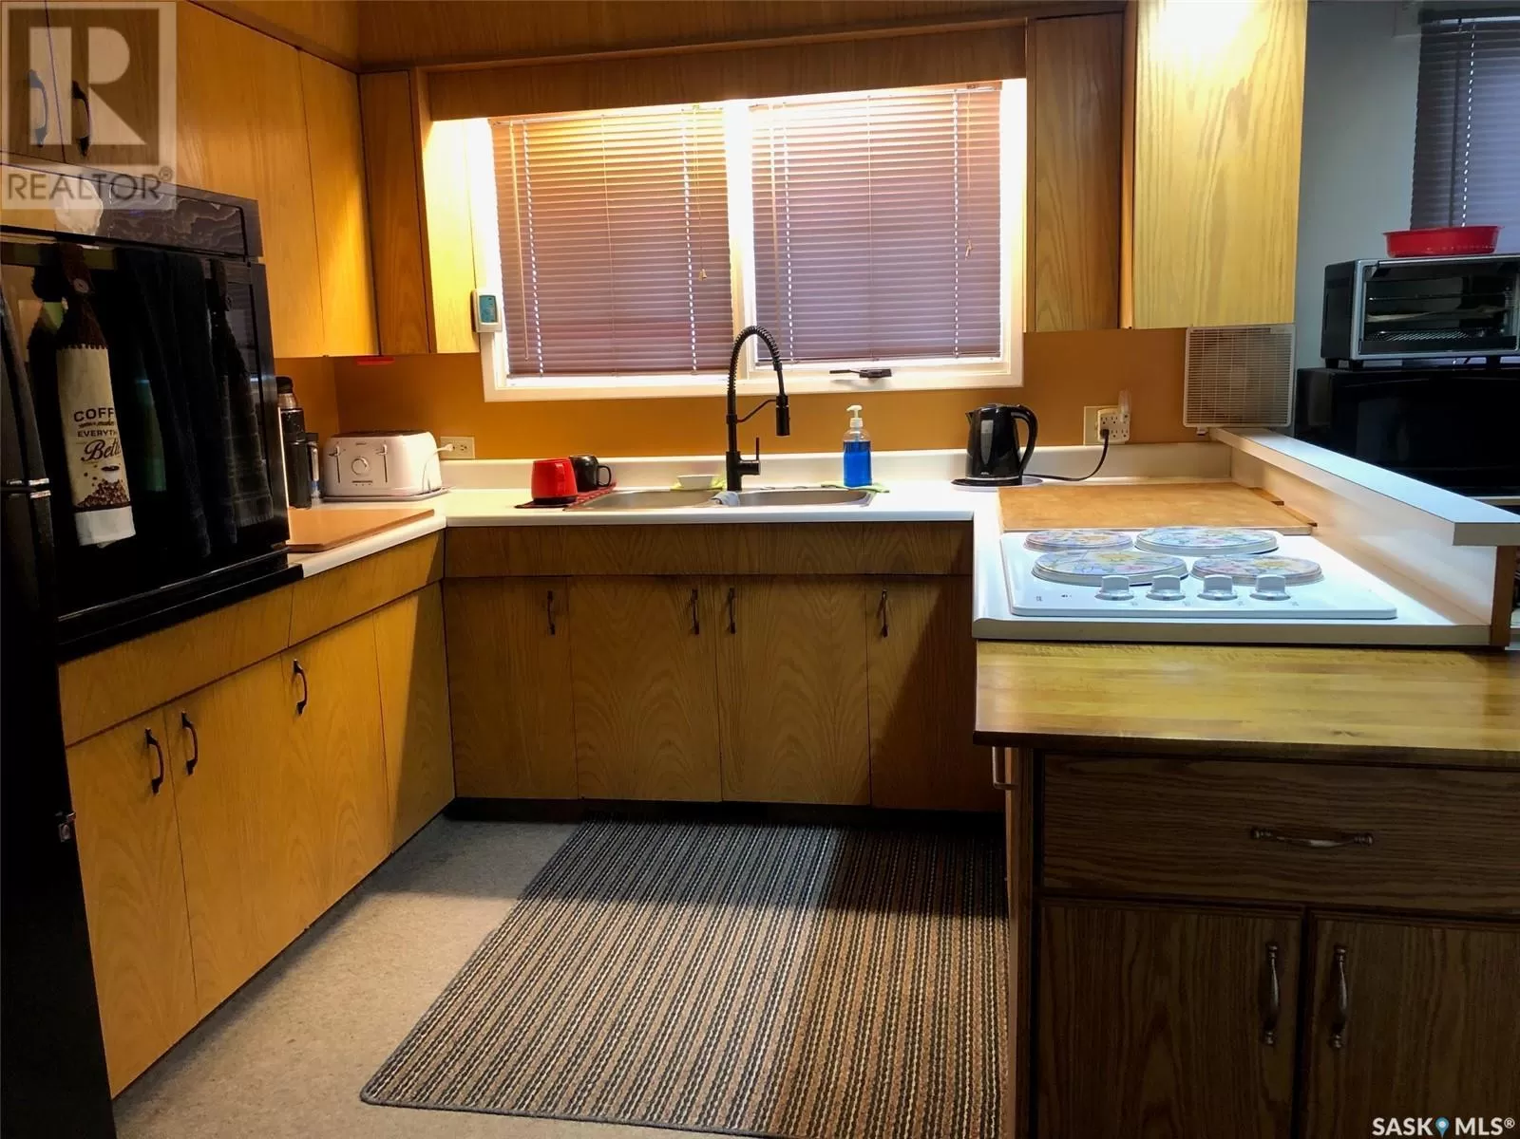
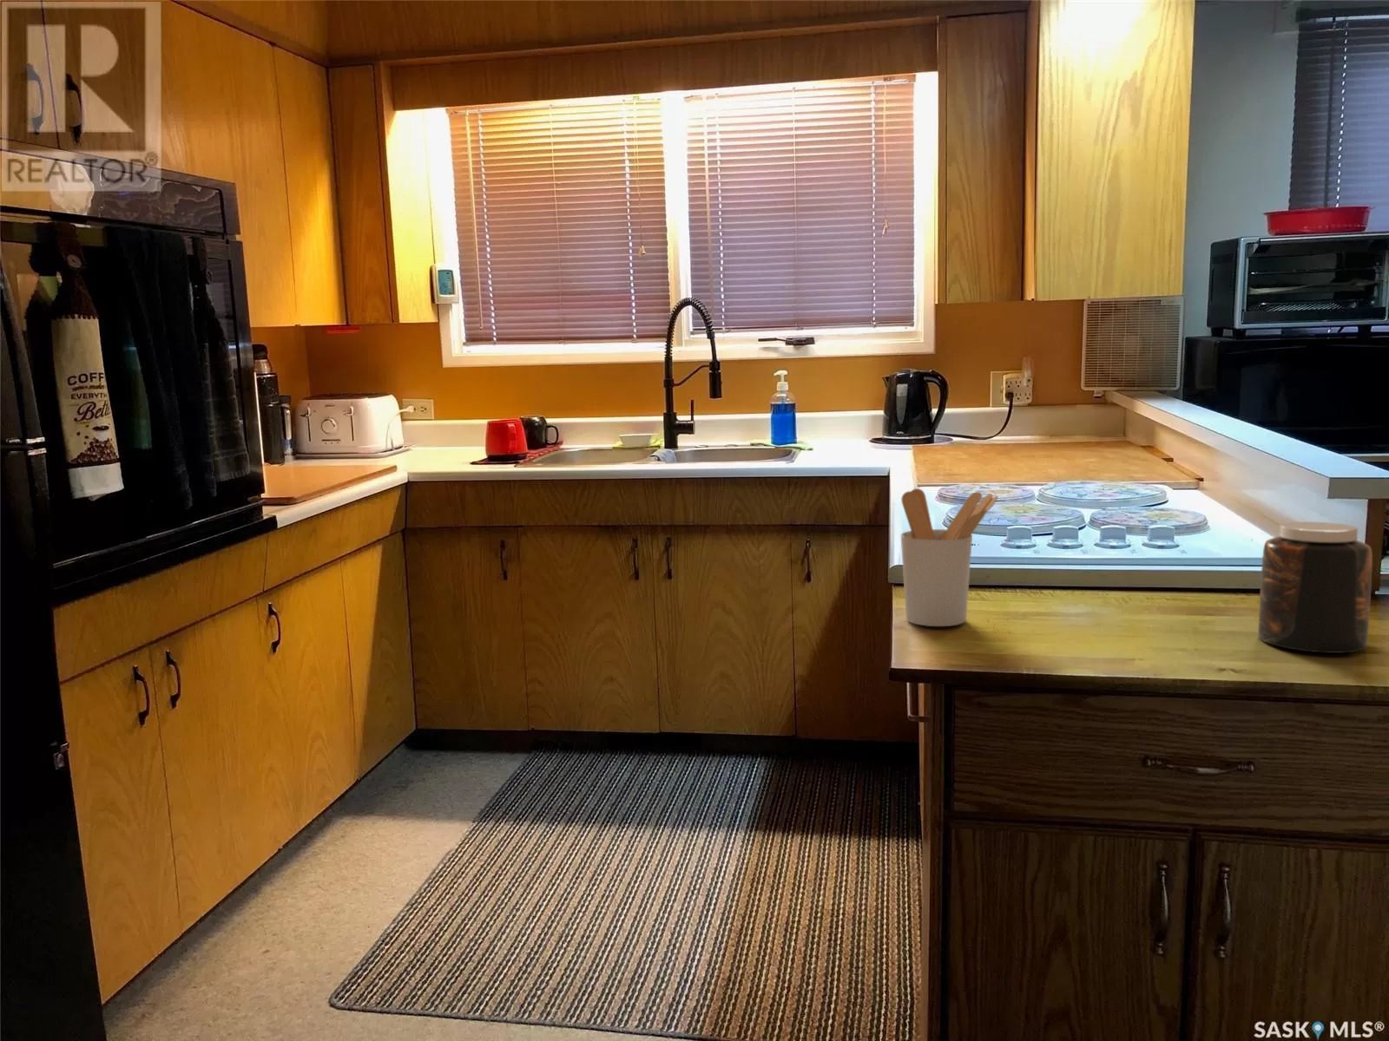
+ utensil holder (950, 554)
+ jar (1315, 584)
